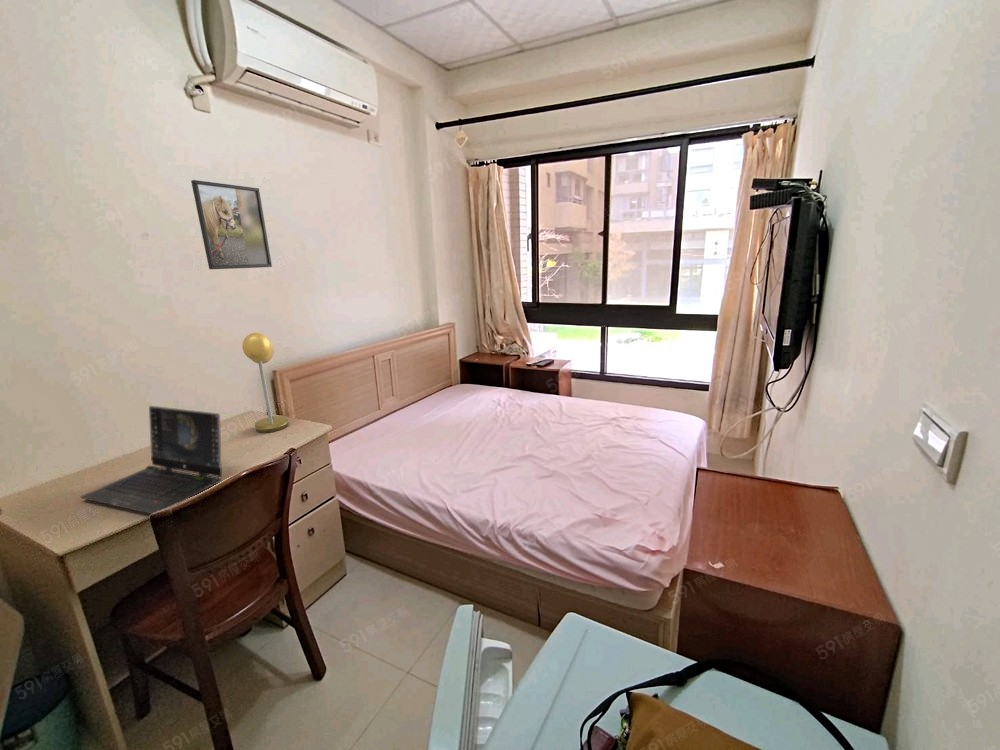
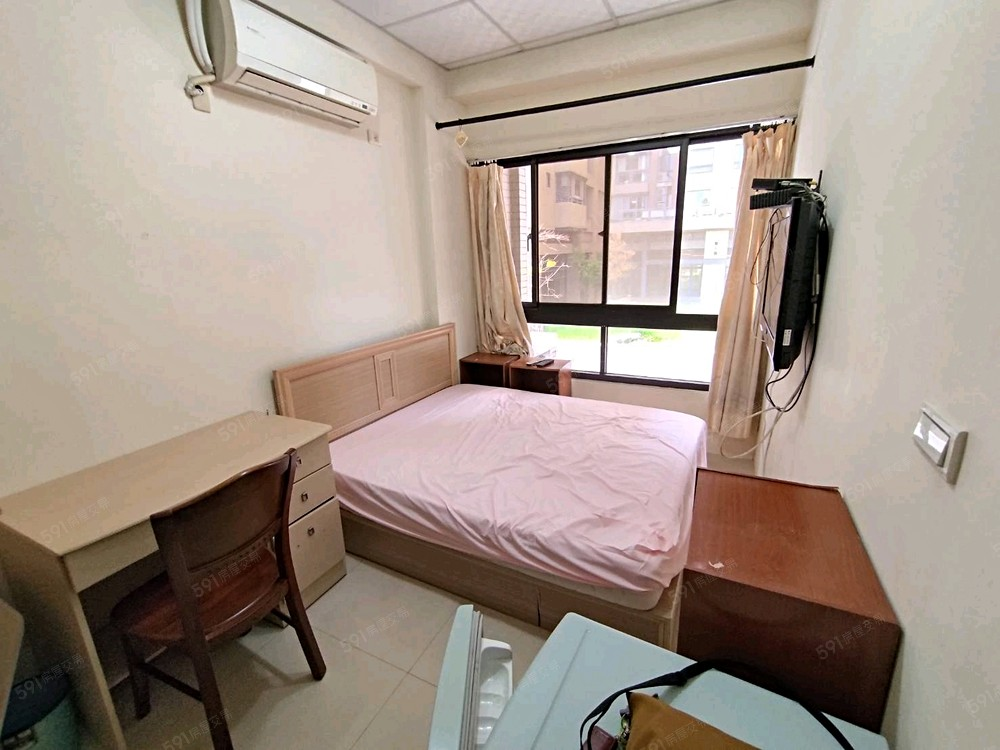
- laptop computer (152, 456)
- desk lamp (264, 380)
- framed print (235, 227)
